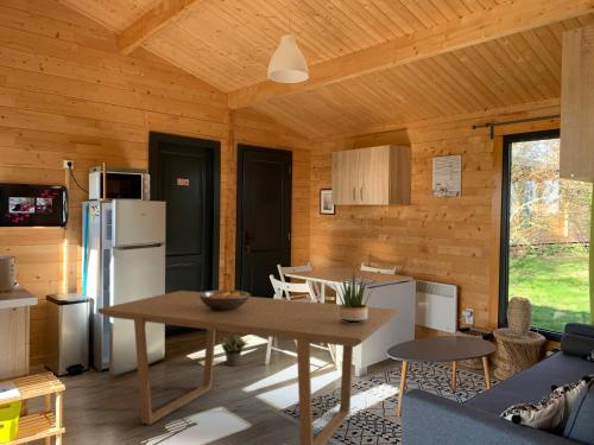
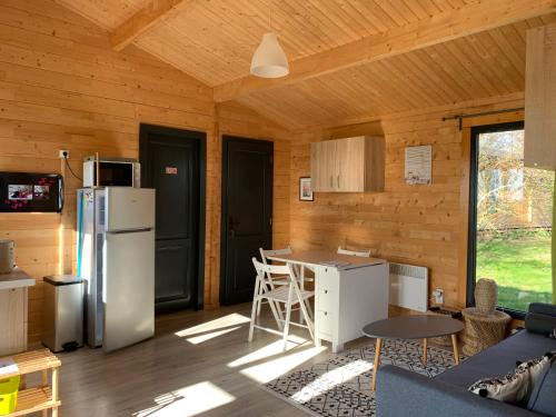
- dining table (249, 333)
- potted plant (236, 347)
- fruit bowl (223, 298)
- potted plant (353, 295)
